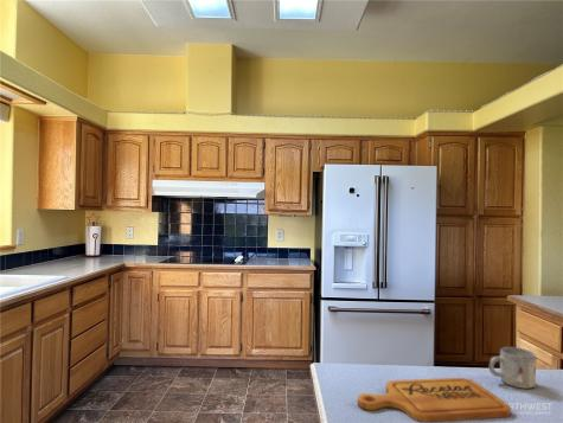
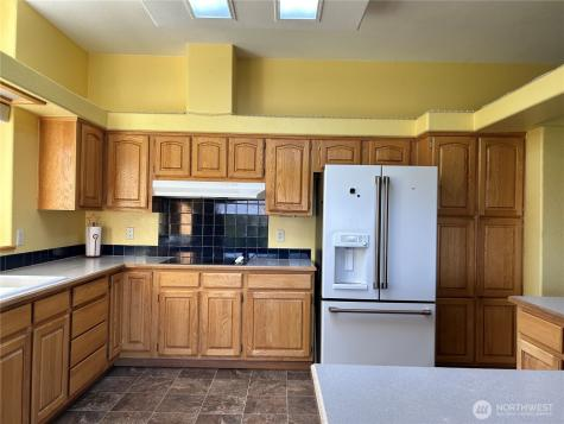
- mug (511, 366)
- cutting board (426, 398)
